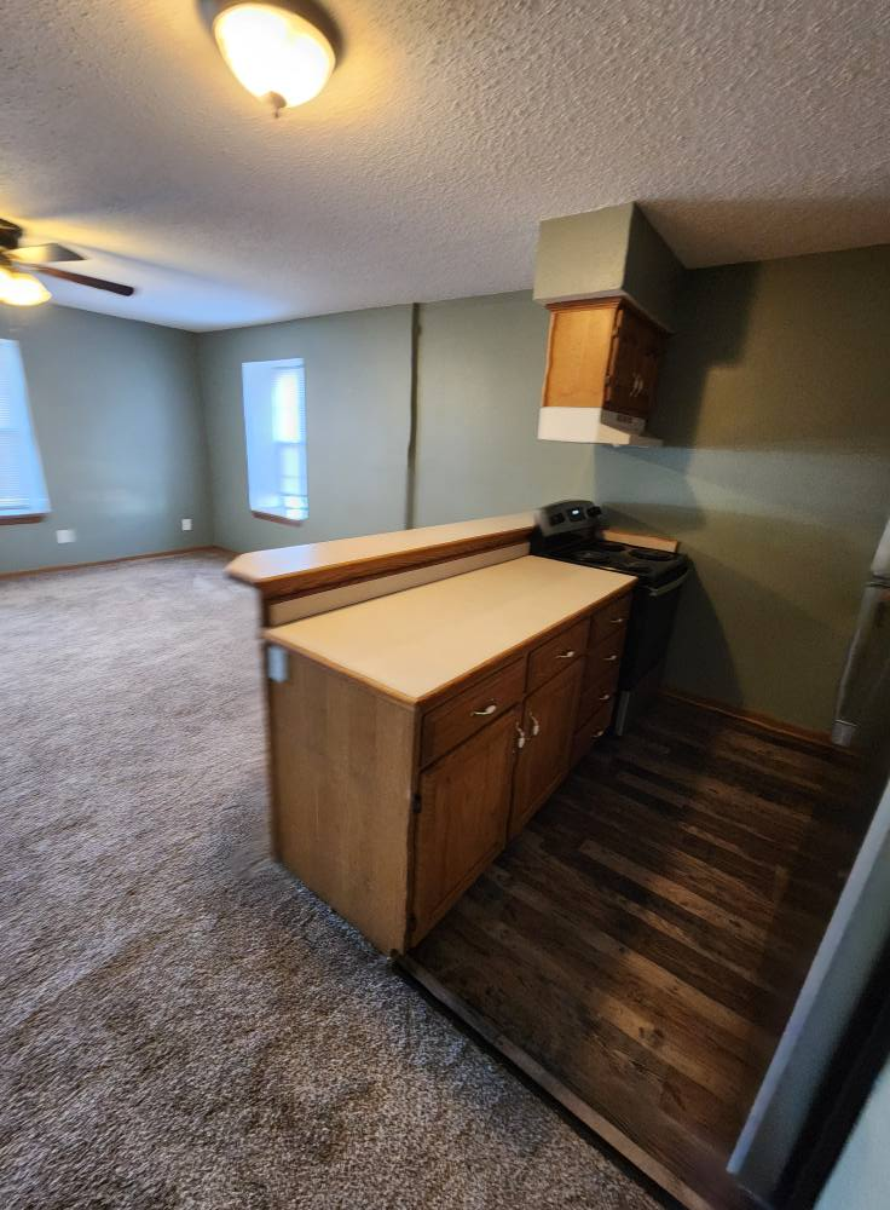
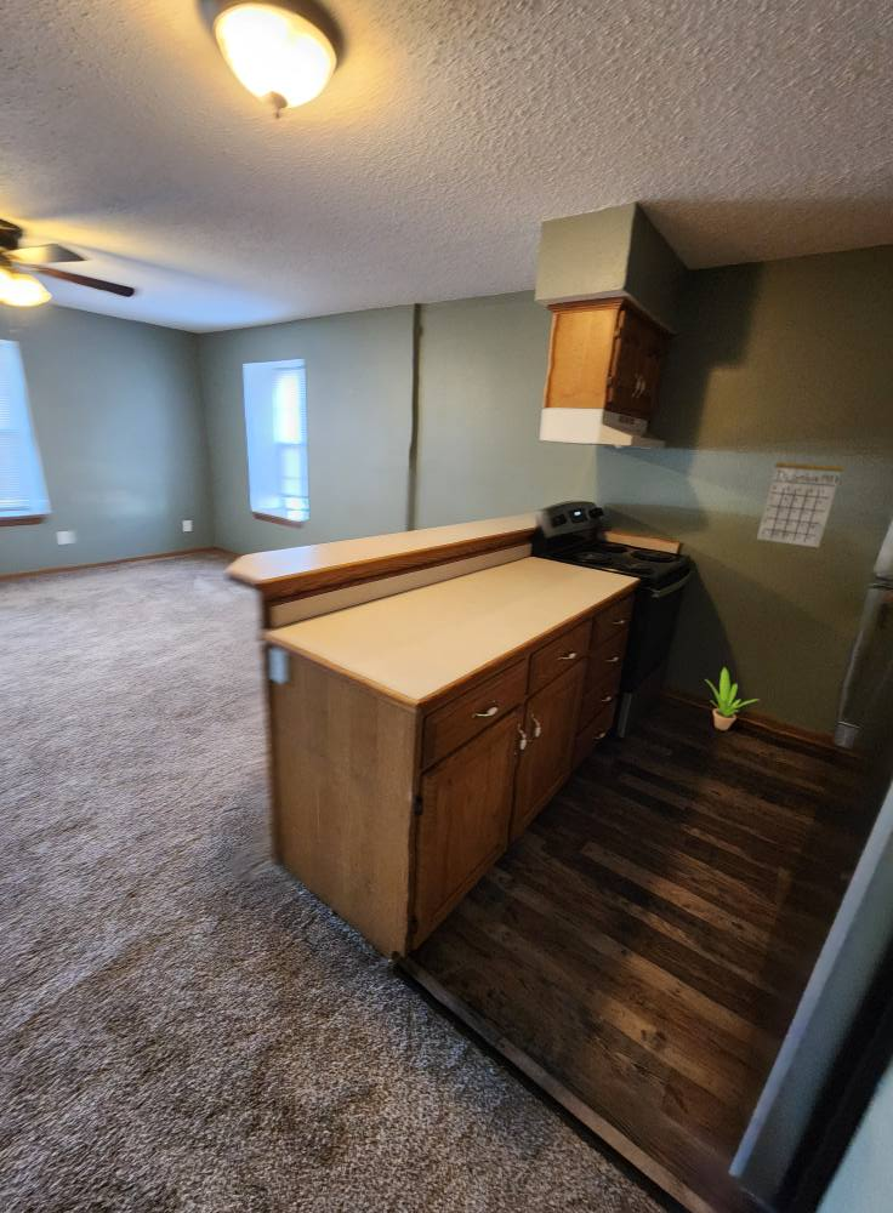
+ potted plant (728, 704)
+ calendar (800, 495)
